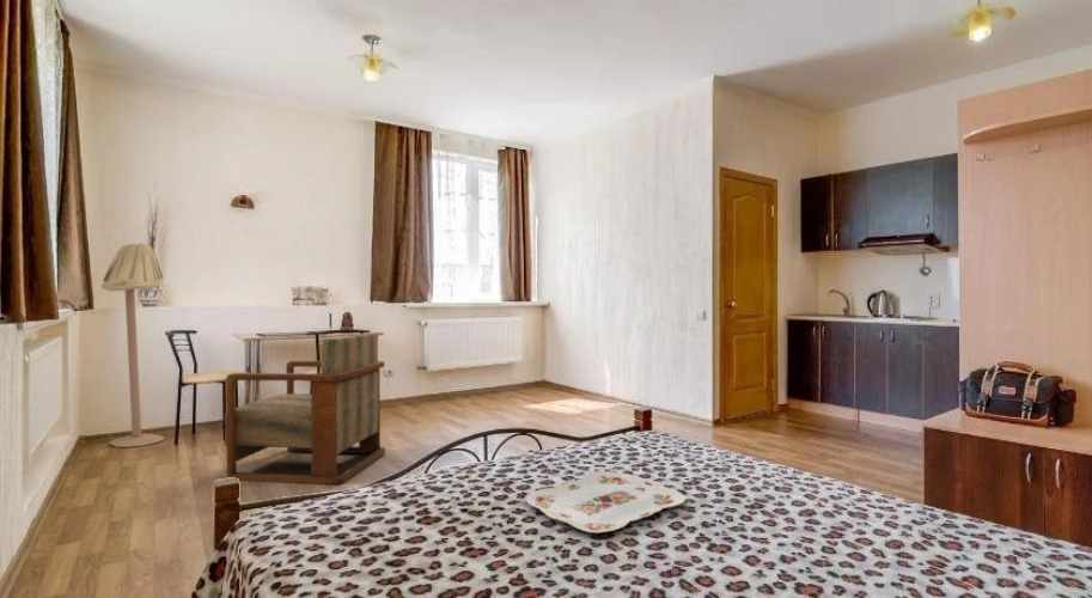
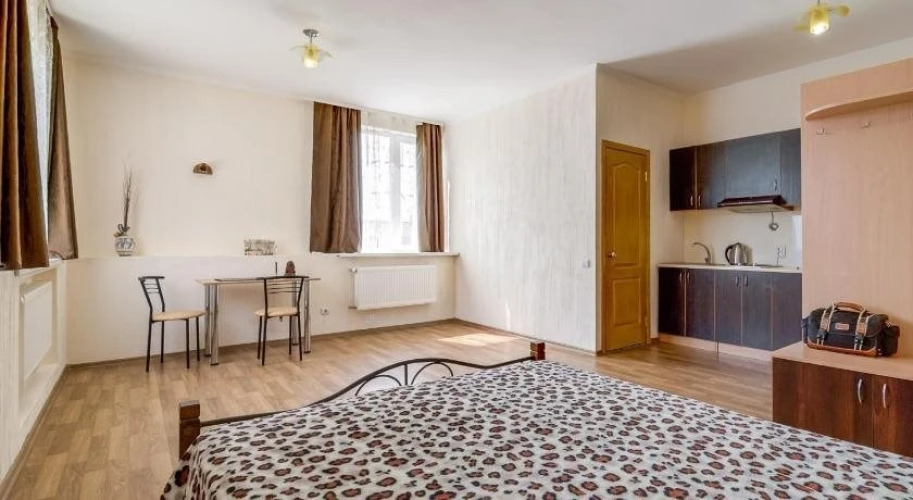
- armchair (309, 399)
- floor lamp (133, 343)
- serving tray (605, 499)
